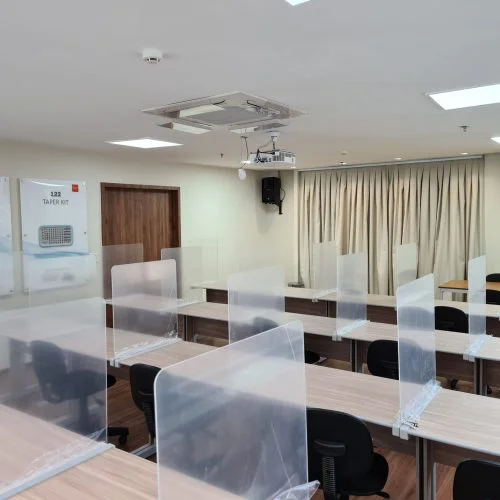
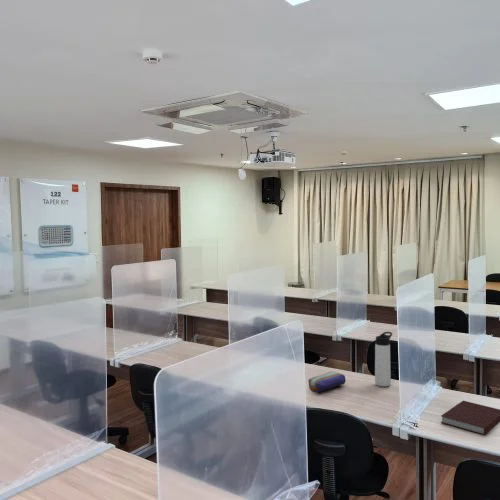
+ pencil case (327, 381)
+ thermos bottle (384, 358)
+ notebook (473, 416)
